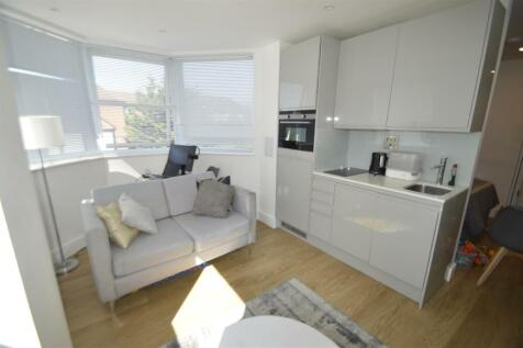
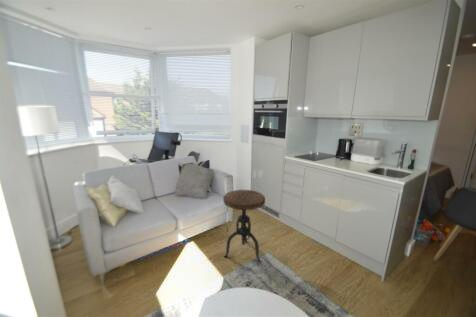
+ side table (243, 225)
